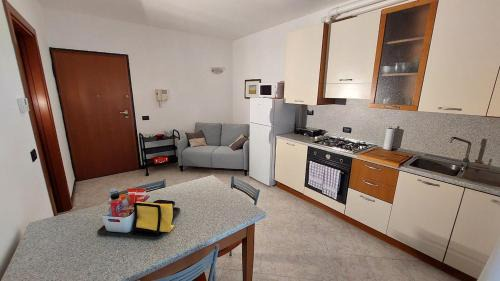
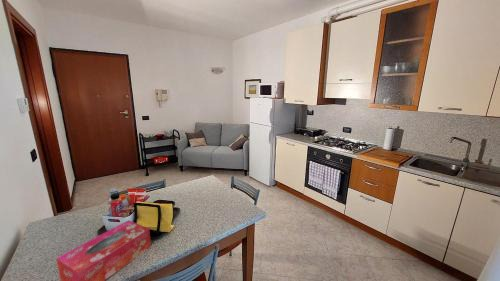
+ tissue box (109, 252)
